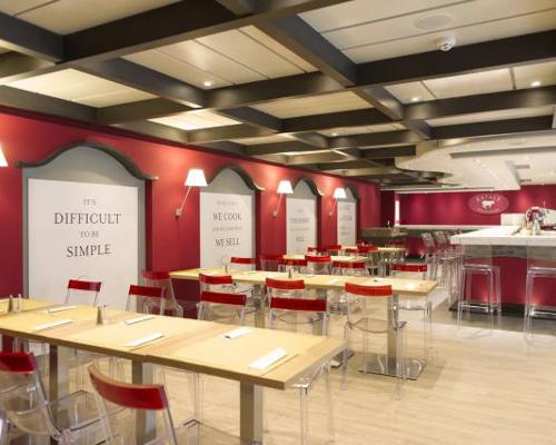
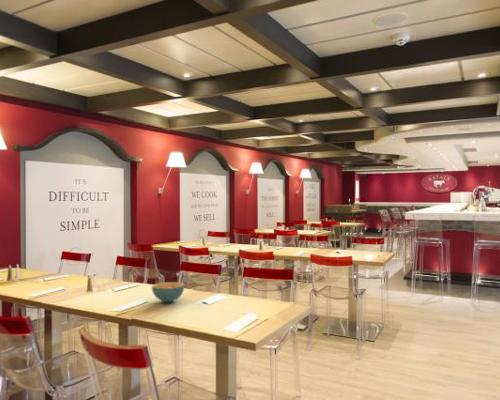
+ cereal bowl (168, 293)
